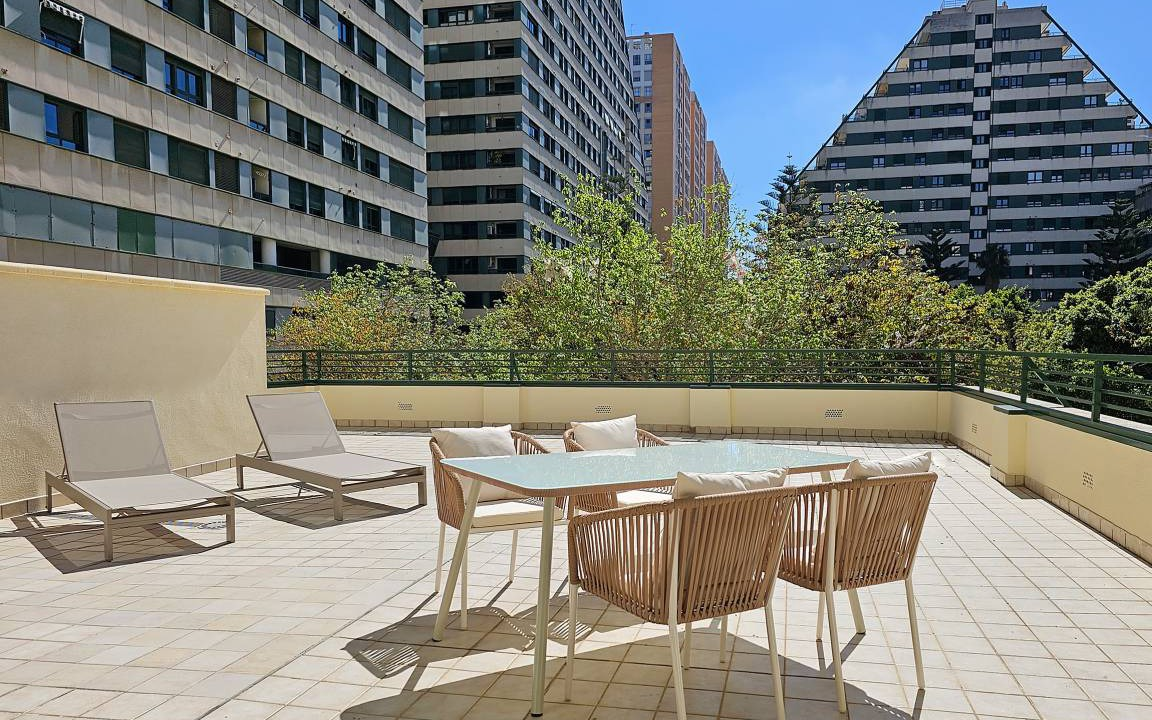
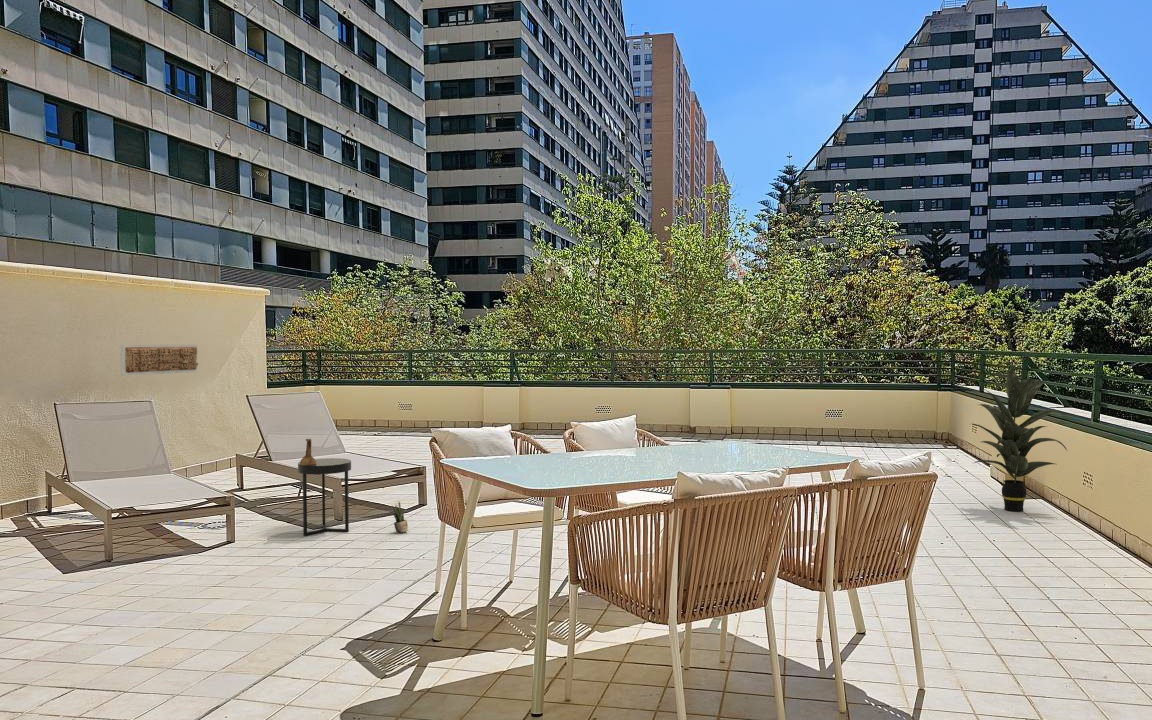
+ decorative wall panel (163, 359)
+ indoor plant (1016, 439)
+ side table (324, 496)
+ potted plant (399, 516)
+ pitcher (307, 451)
